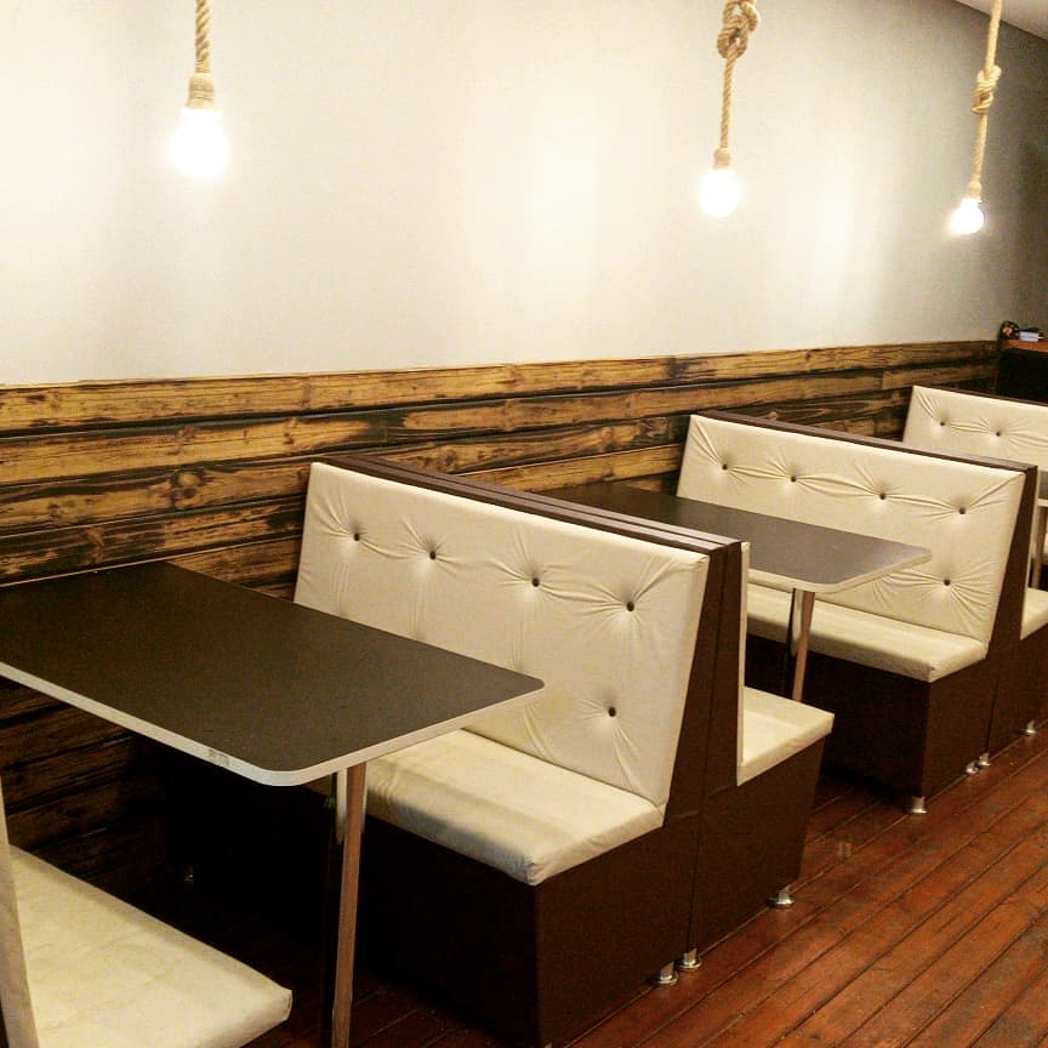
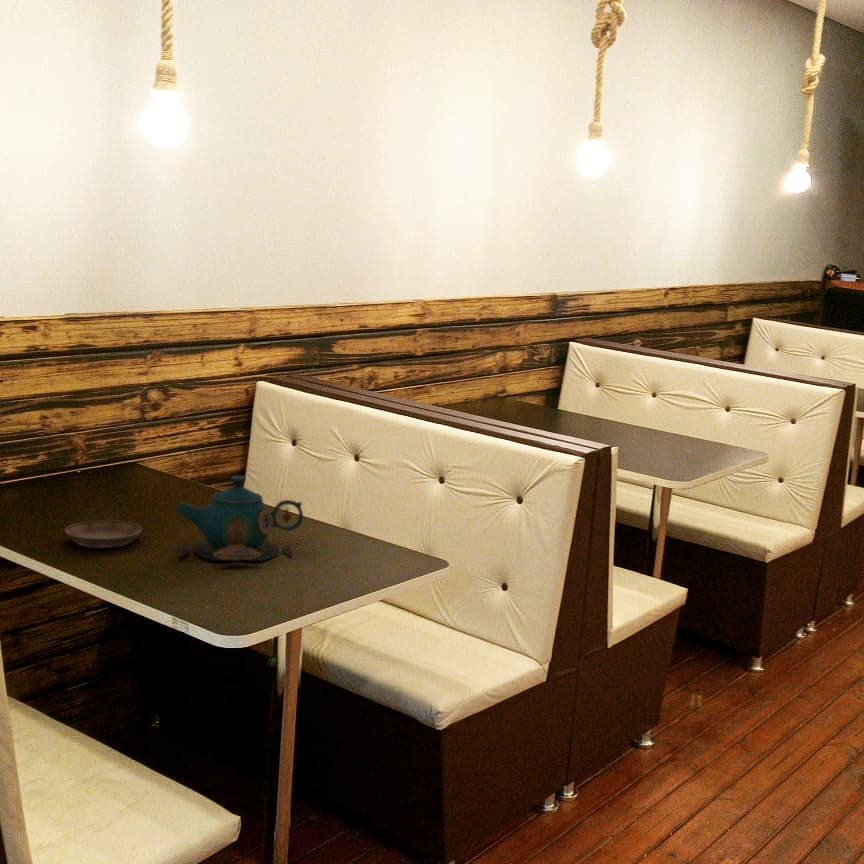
+ teapot (239, 513)
+ saucer (103, 535)
